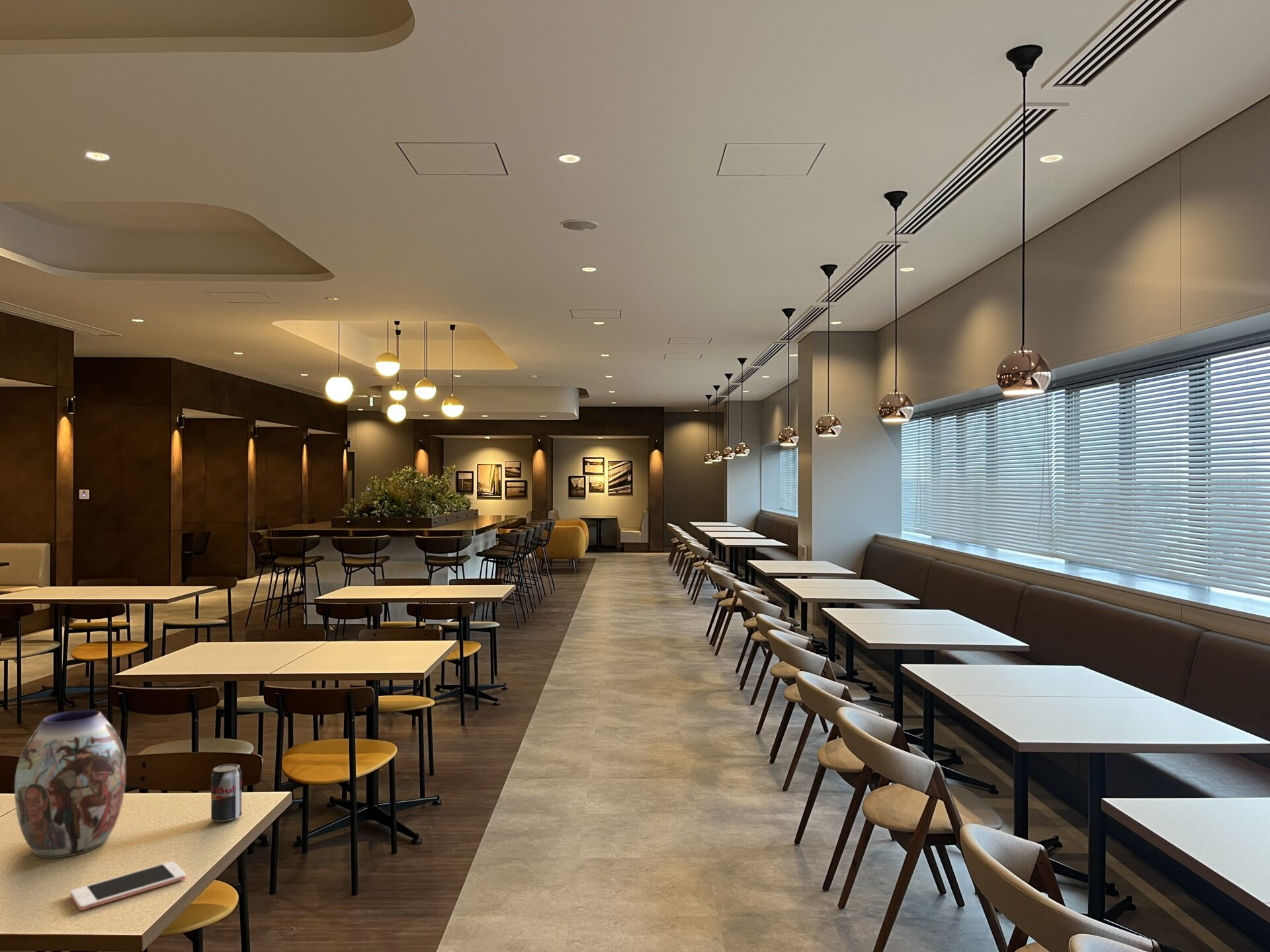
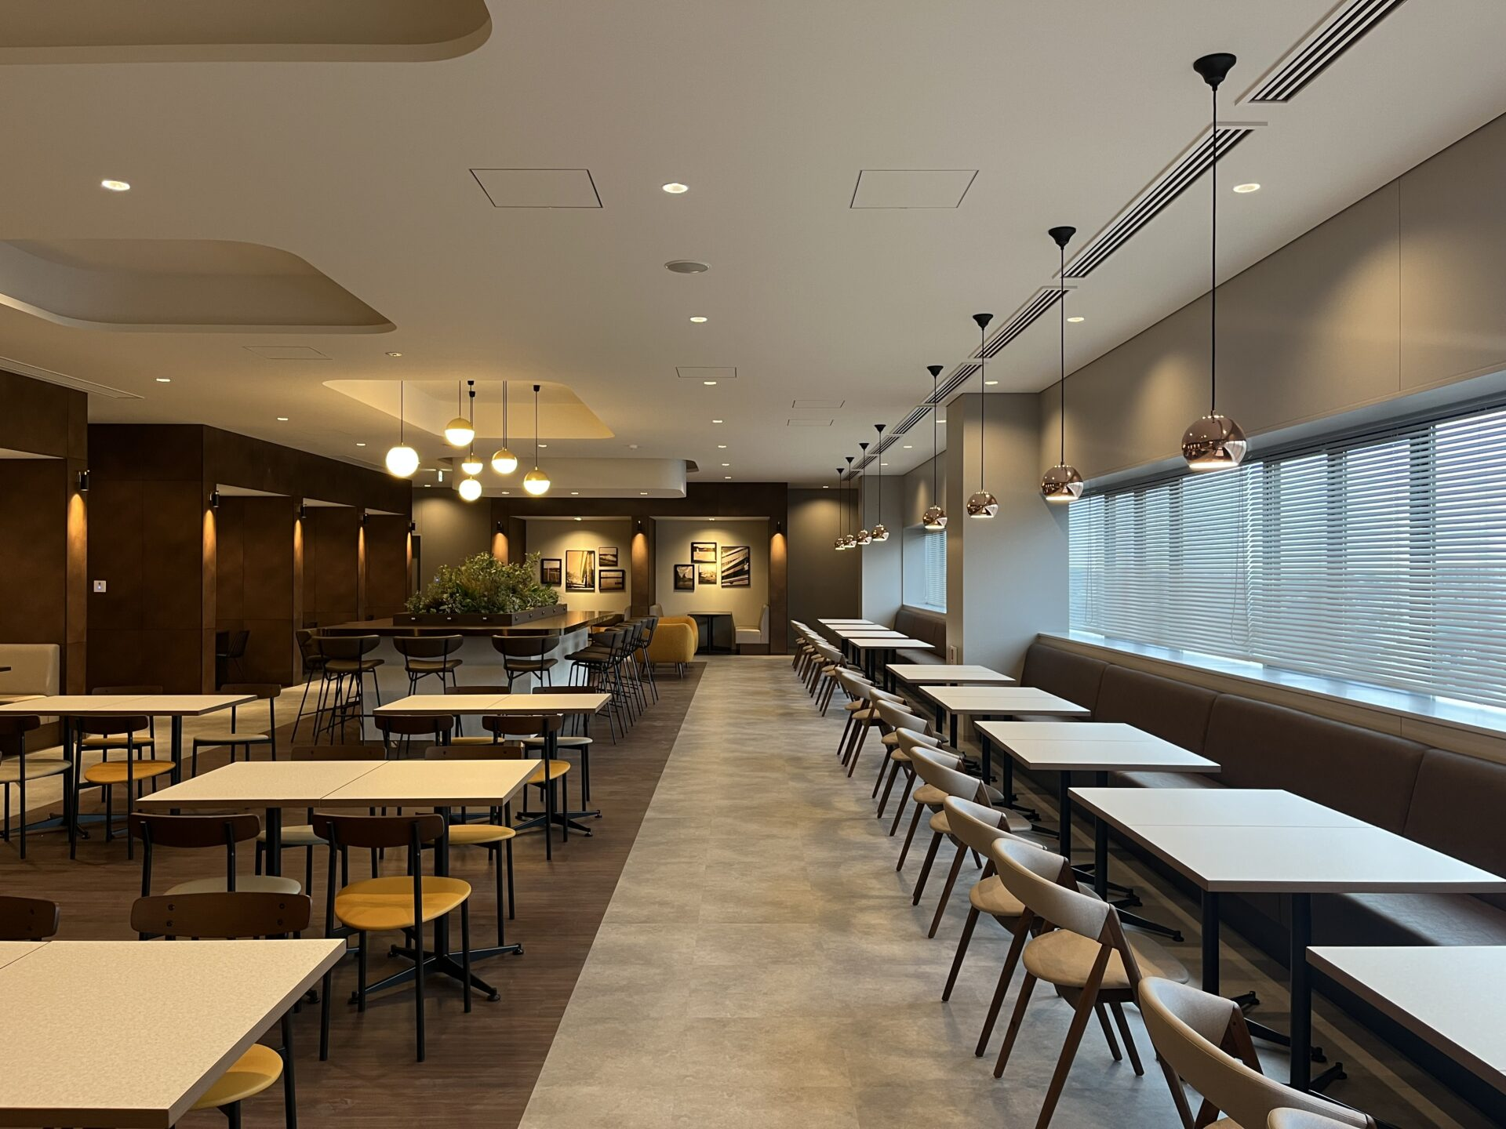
- vase (71, 780)
- beverage can (226, 793)
- cell phone (129, 885)
